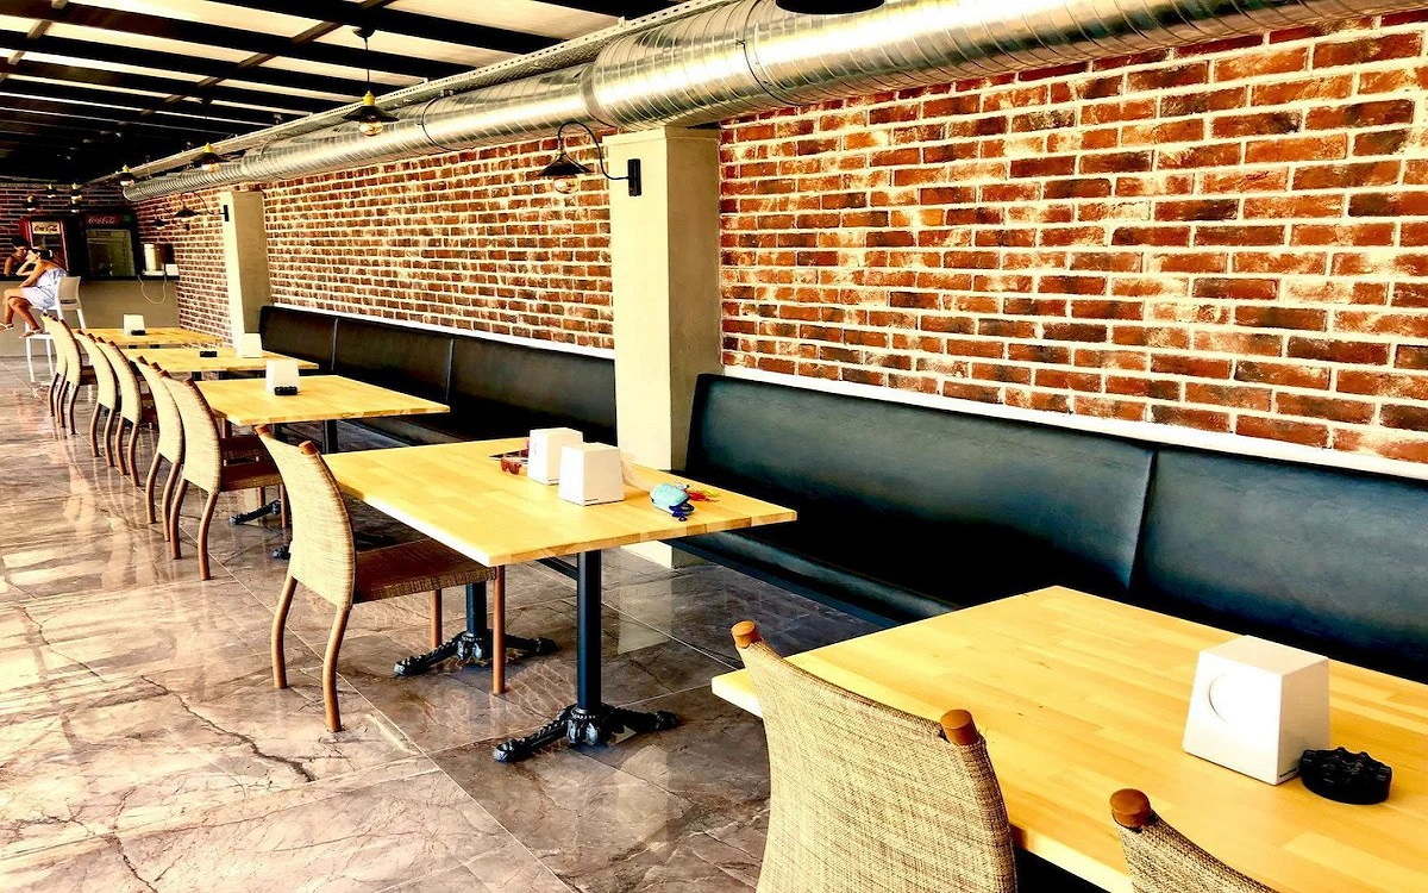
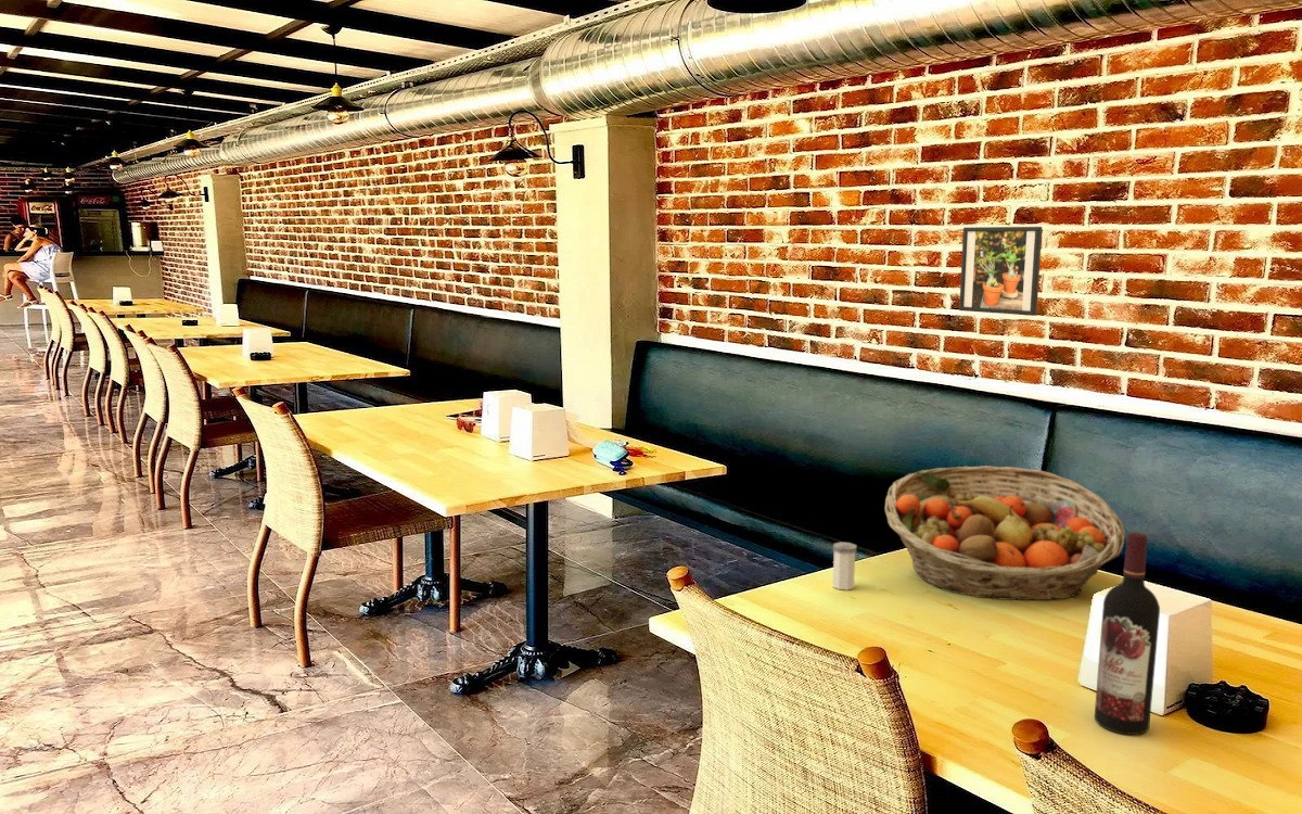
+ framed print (998, 270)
+ wine bottle (1128, 629)
+ fruit basket (999, 531)
+ salt shaker (844, 565)
